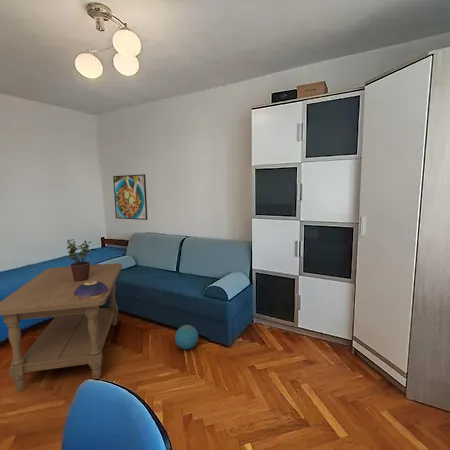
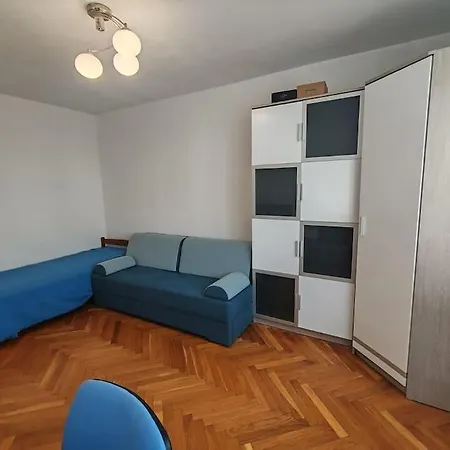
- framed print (129, 197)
- ball (186, 336)
- coffee table (73, 317)
- decorative bowl (91, 288)
- potted plant (80, 257)
